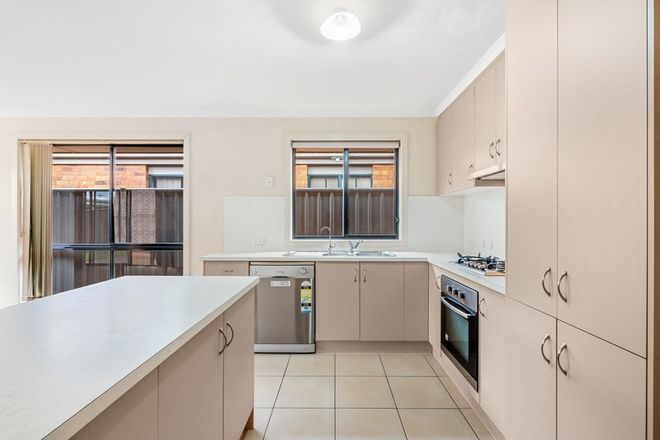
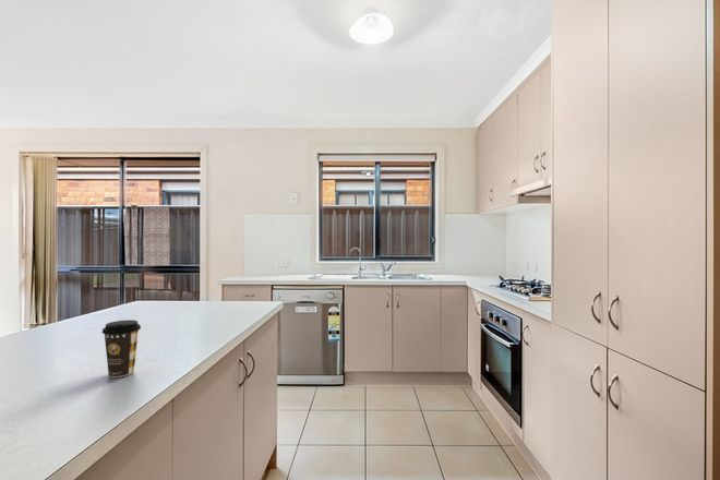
+ coffee cup (121, 348)
